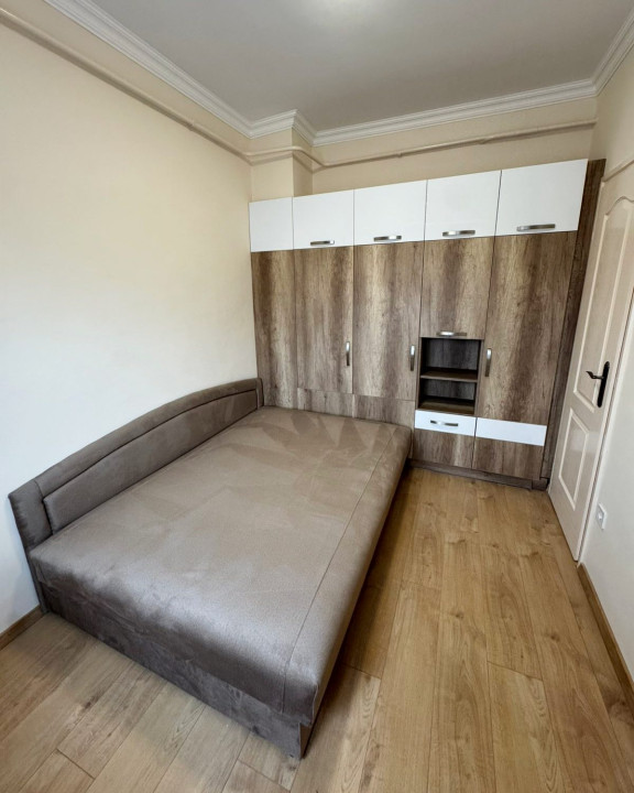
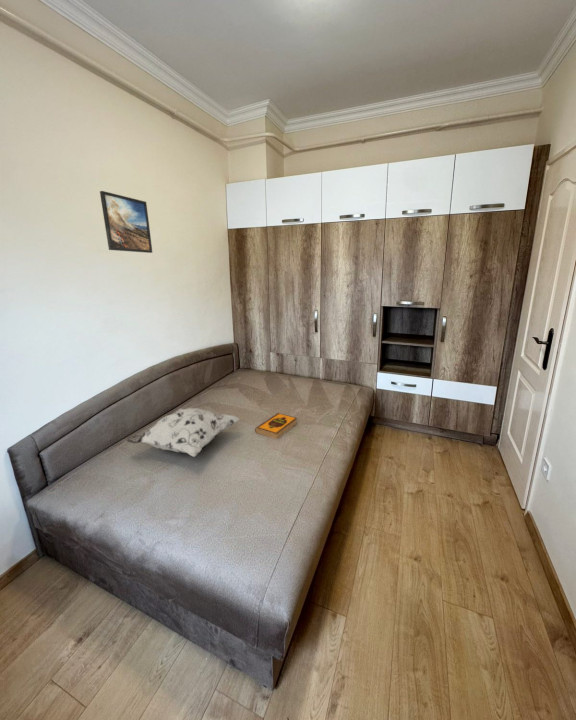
+ hardback book (276, 425)
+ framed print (128, 224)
+ decorative pillow (186, 429)
